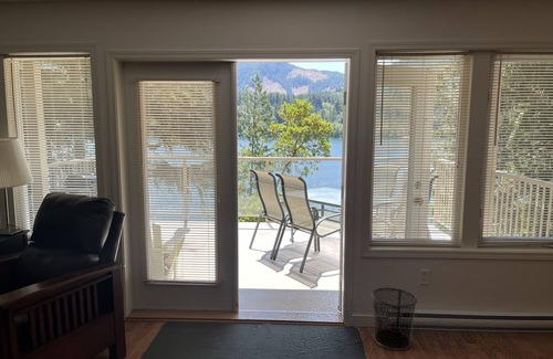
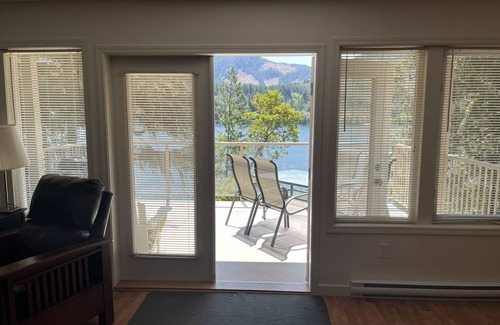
- waste bin (393, 318)
